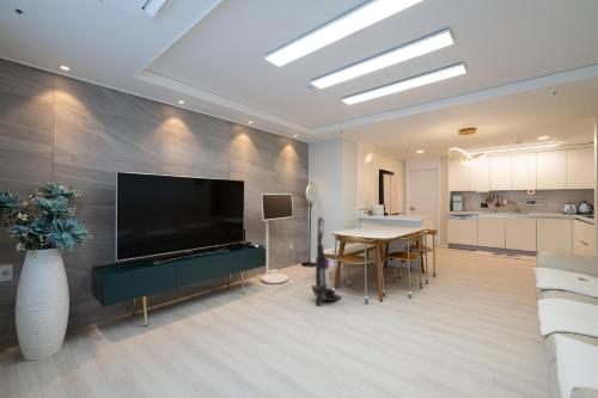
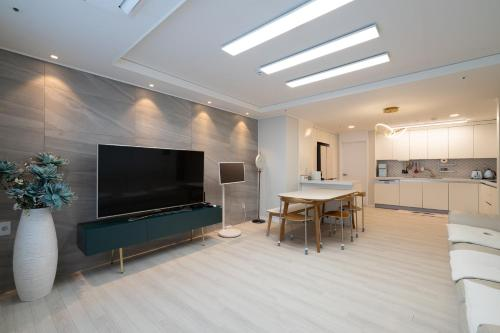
- vacuum cleaner (324, 258)
